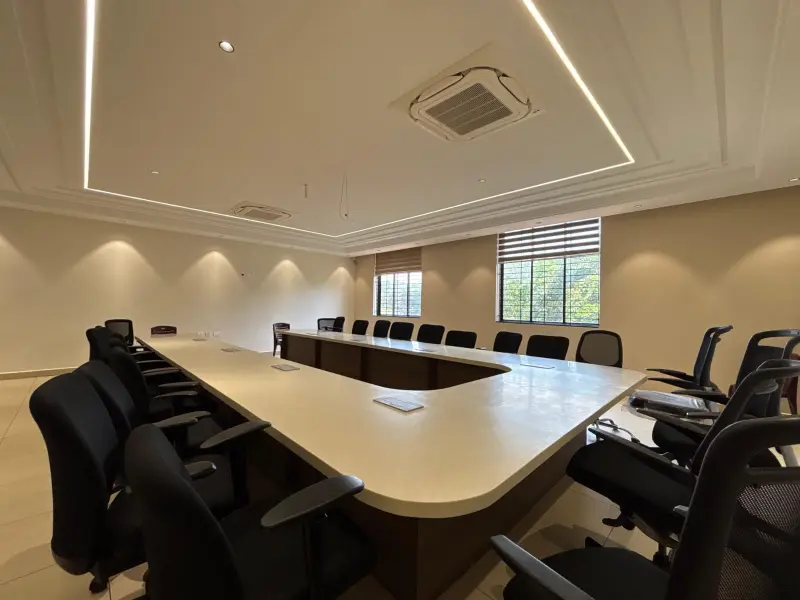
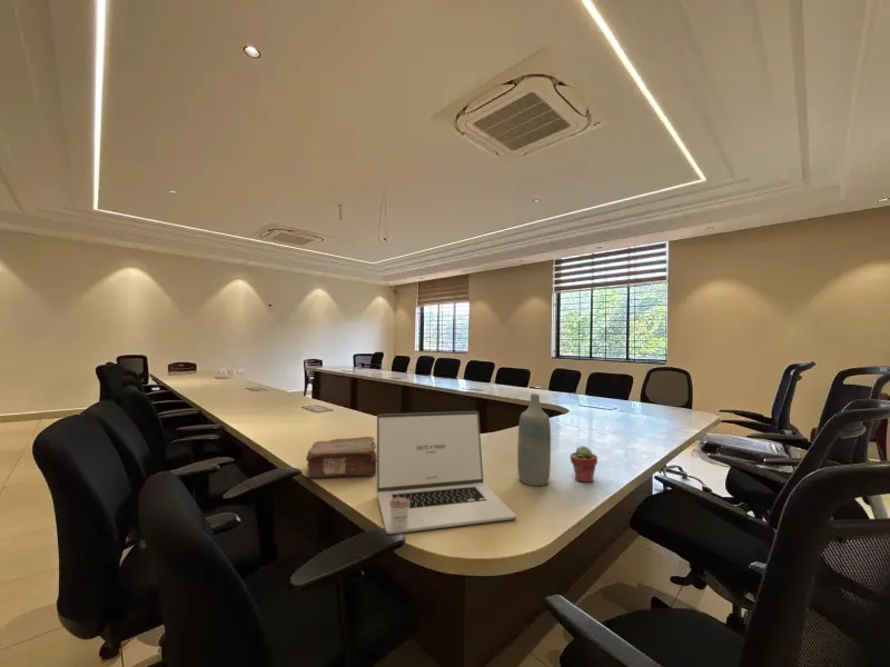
+ potted succulent (583, 462)
+ book (344, 456)
+ laptop (441, 462)
+ bottle (534, 437)
